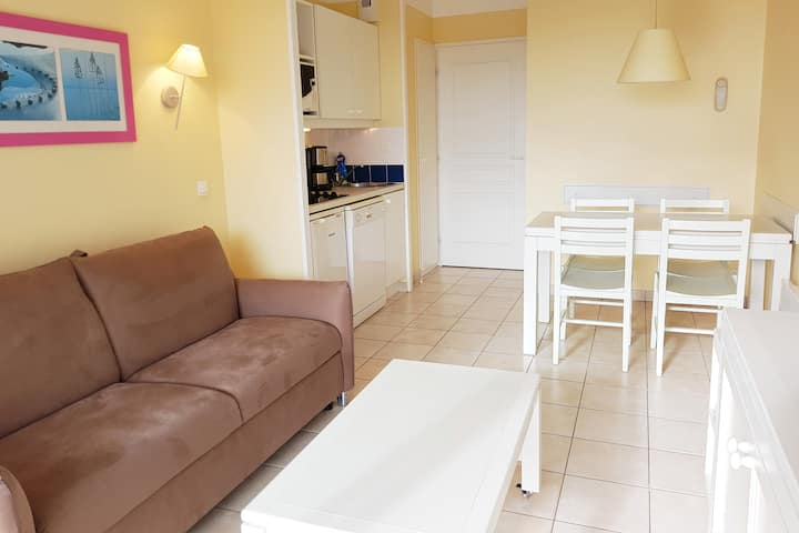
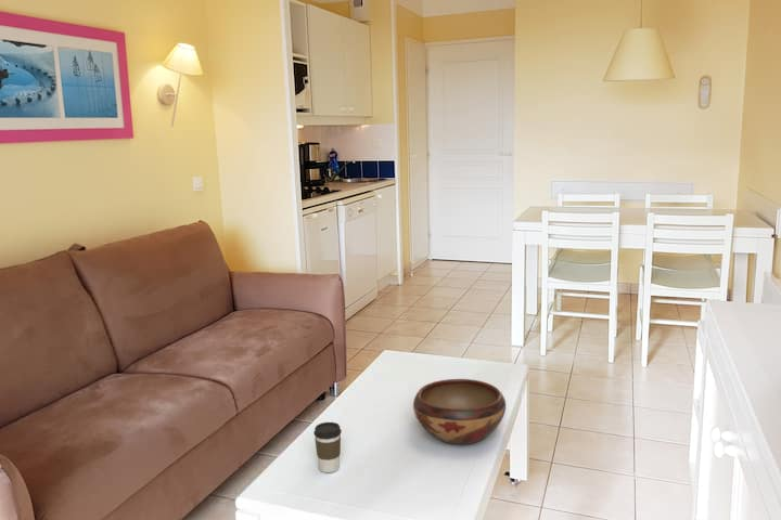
+ decorative bowl (459, 413)
+ coffee cup (328, 447)
